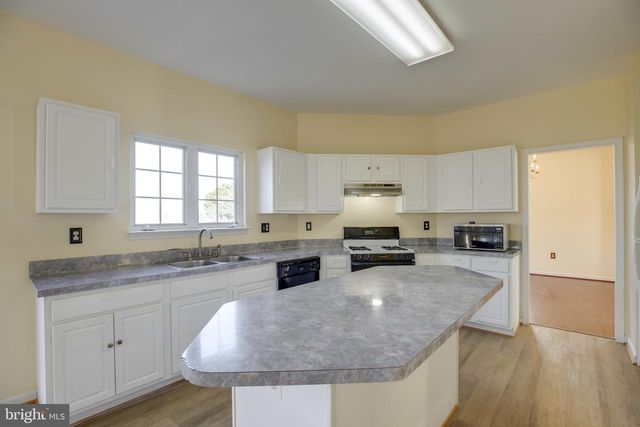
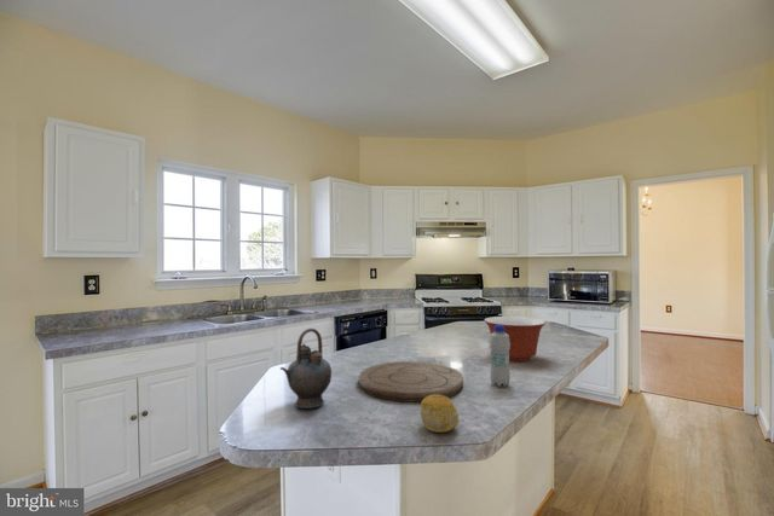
+ teapot (305, 366)
+ mixing bowl (514, 338)
+ bottle (499, 354)
+ fruit (439, 411)
+ cutting board (410, 378)
